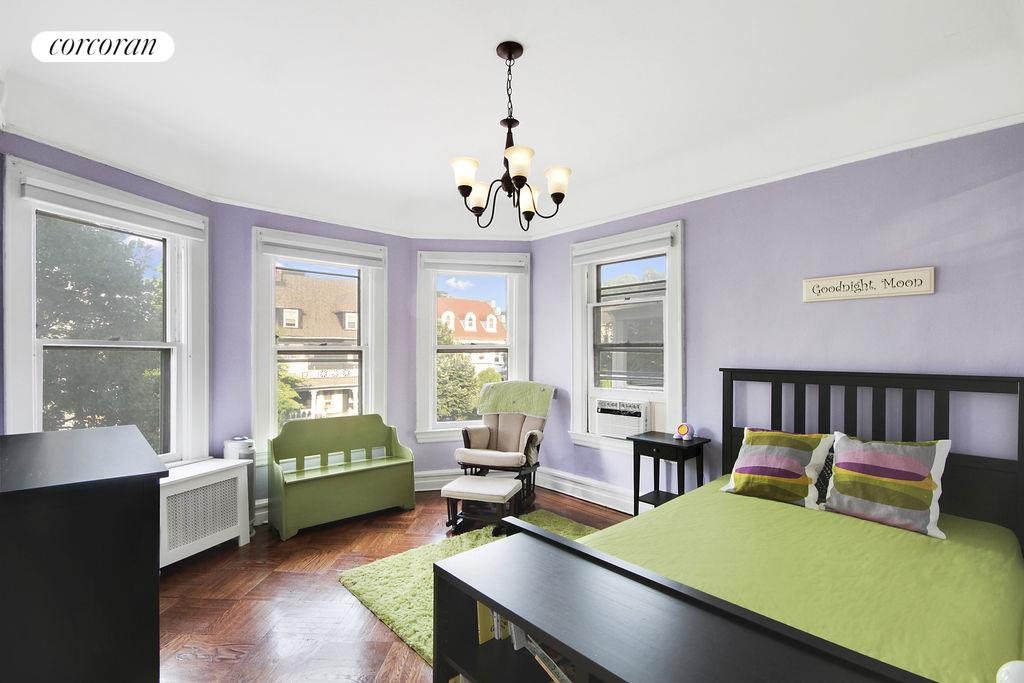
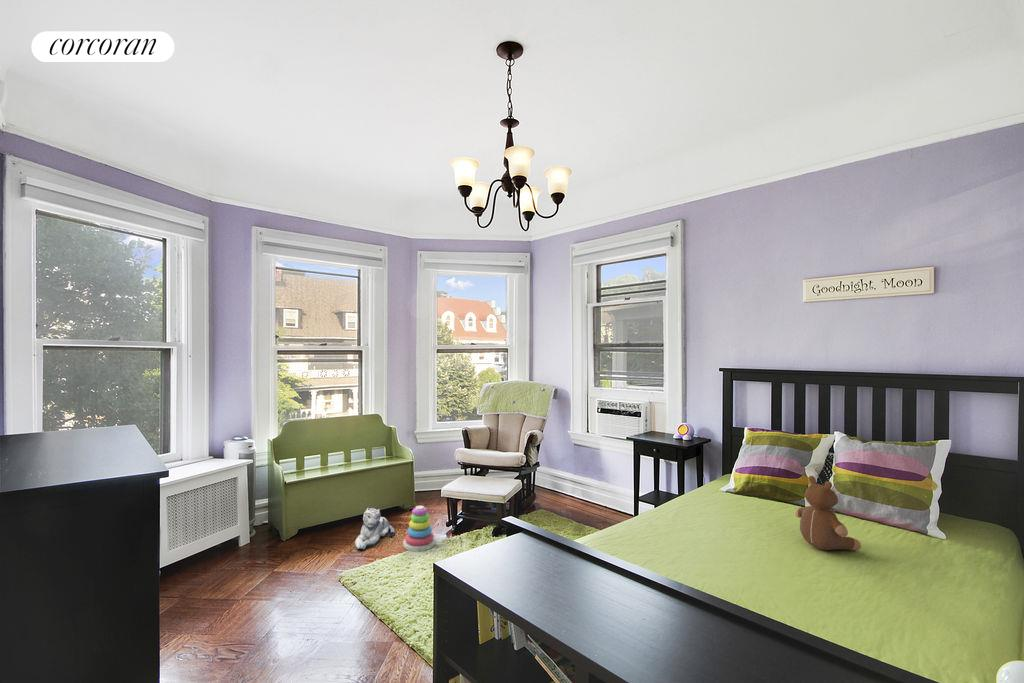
+ teddy bear (828, 512)
+ plush toy (375, 522)
+ stacking toy (419, 525)
